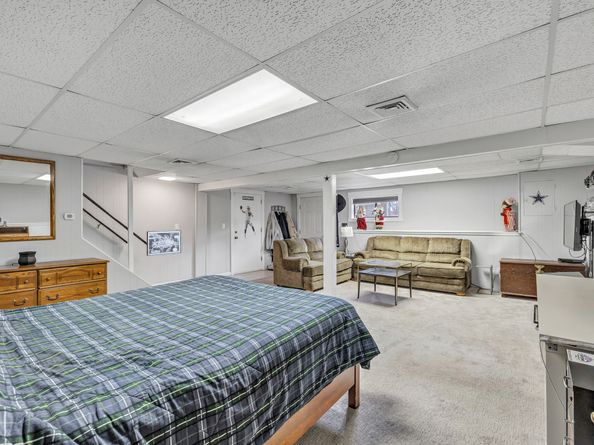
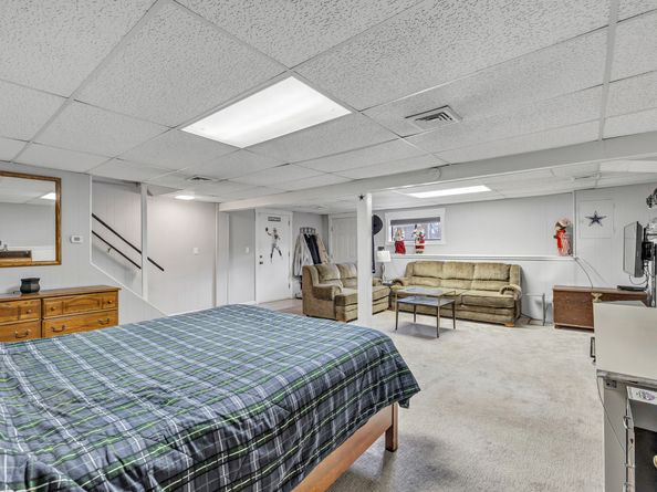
- wall art (164, 242)
